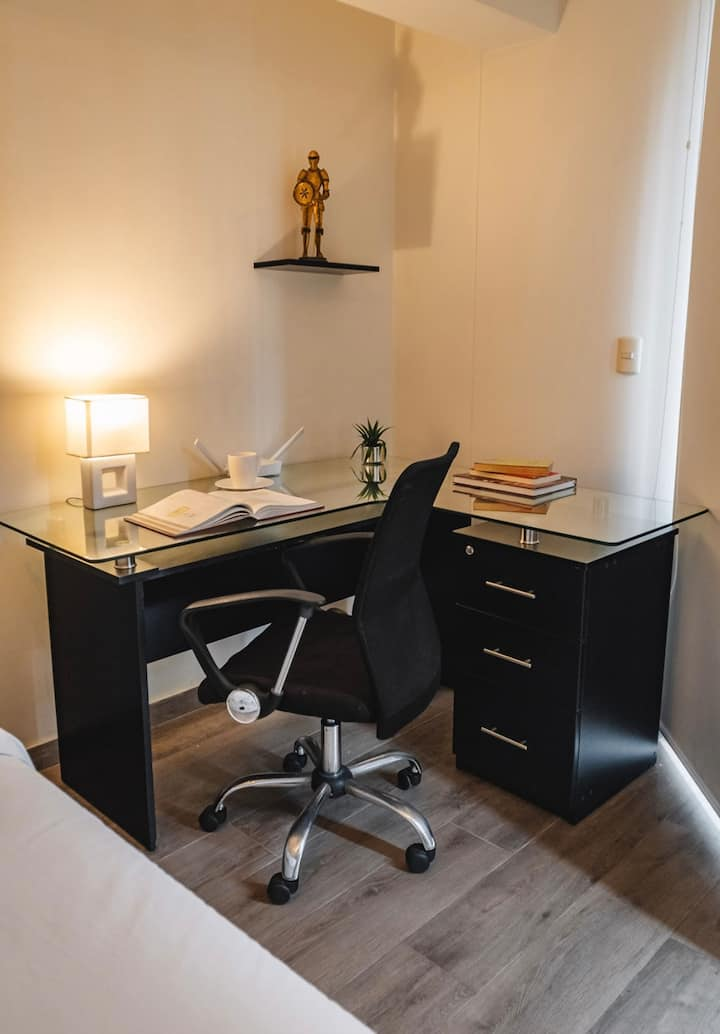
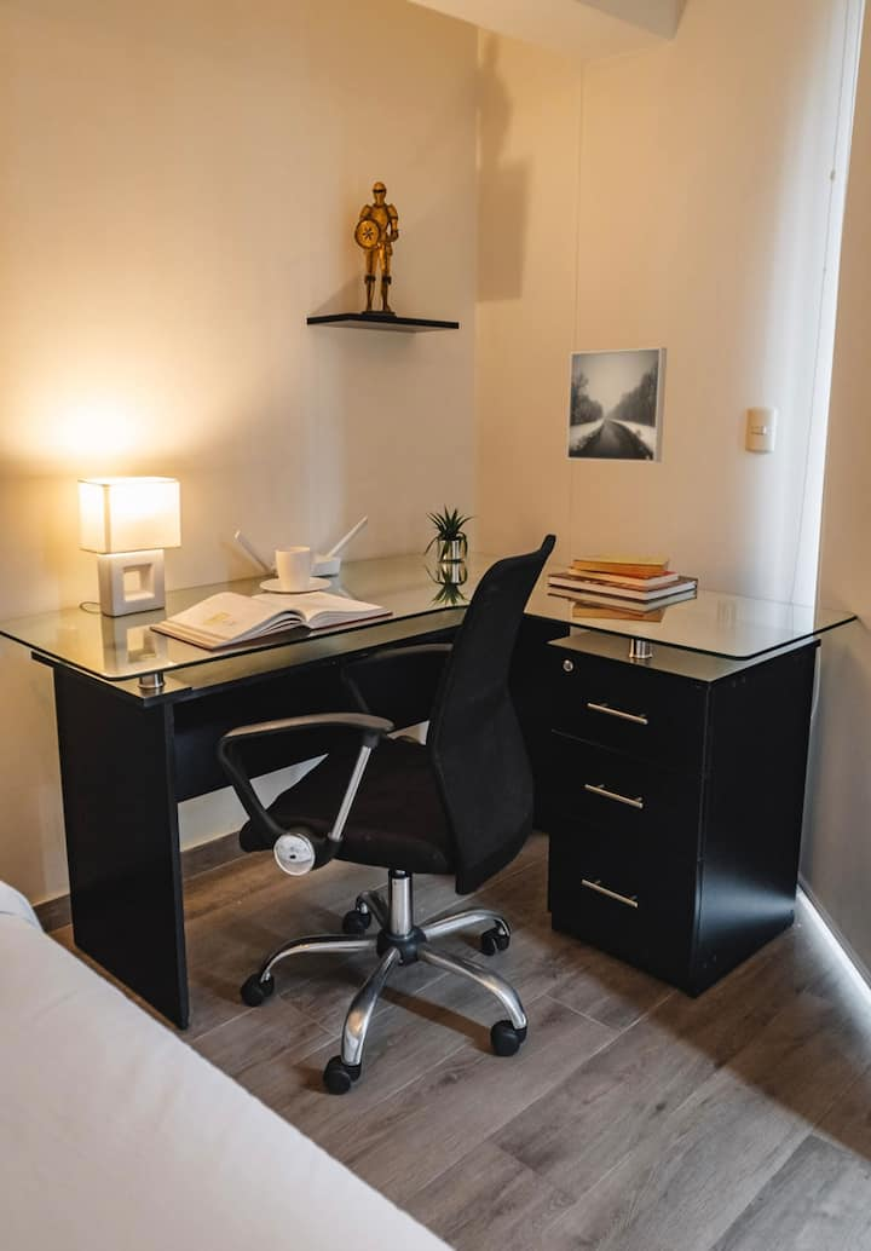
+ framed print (615, 405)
